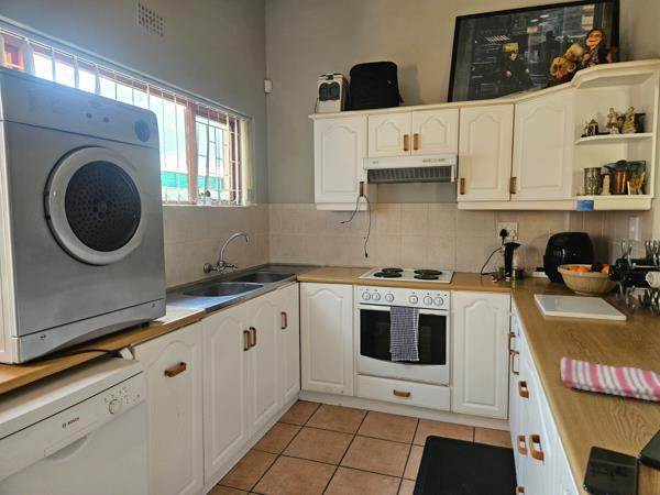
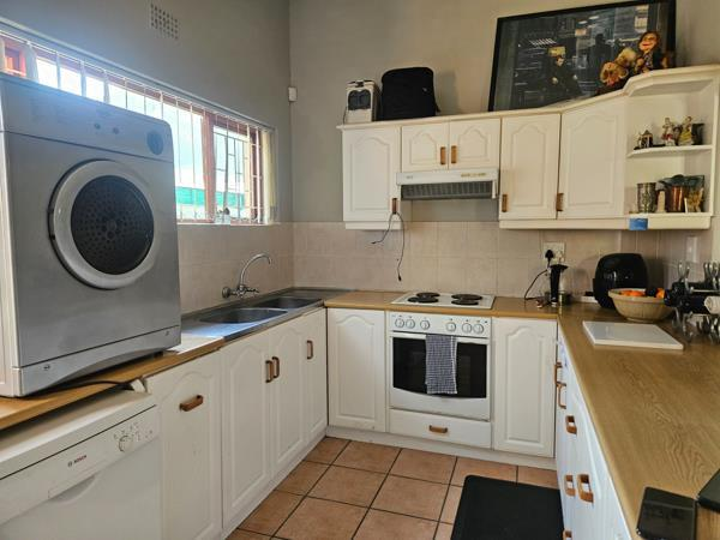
- dish towel (612, 377)
